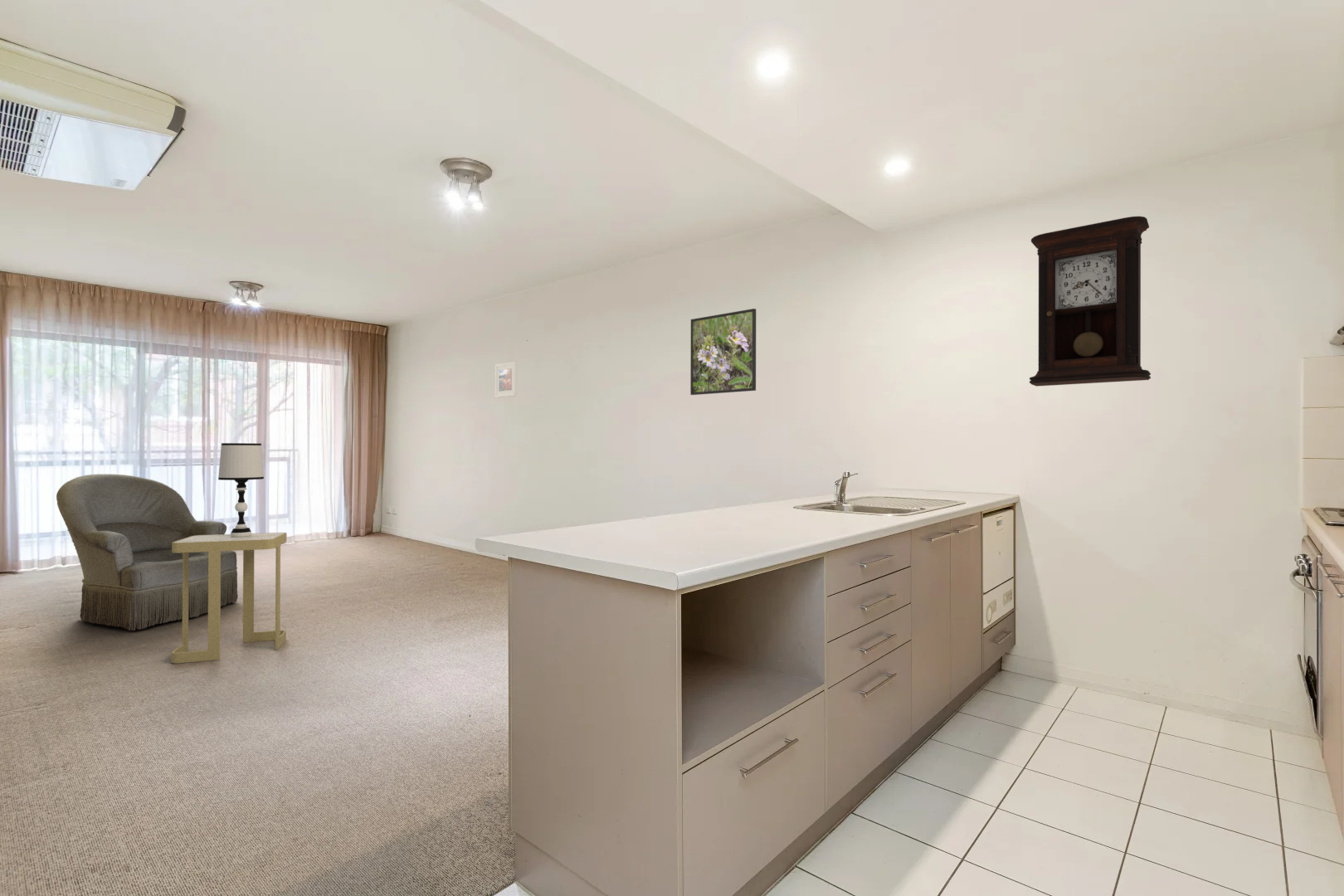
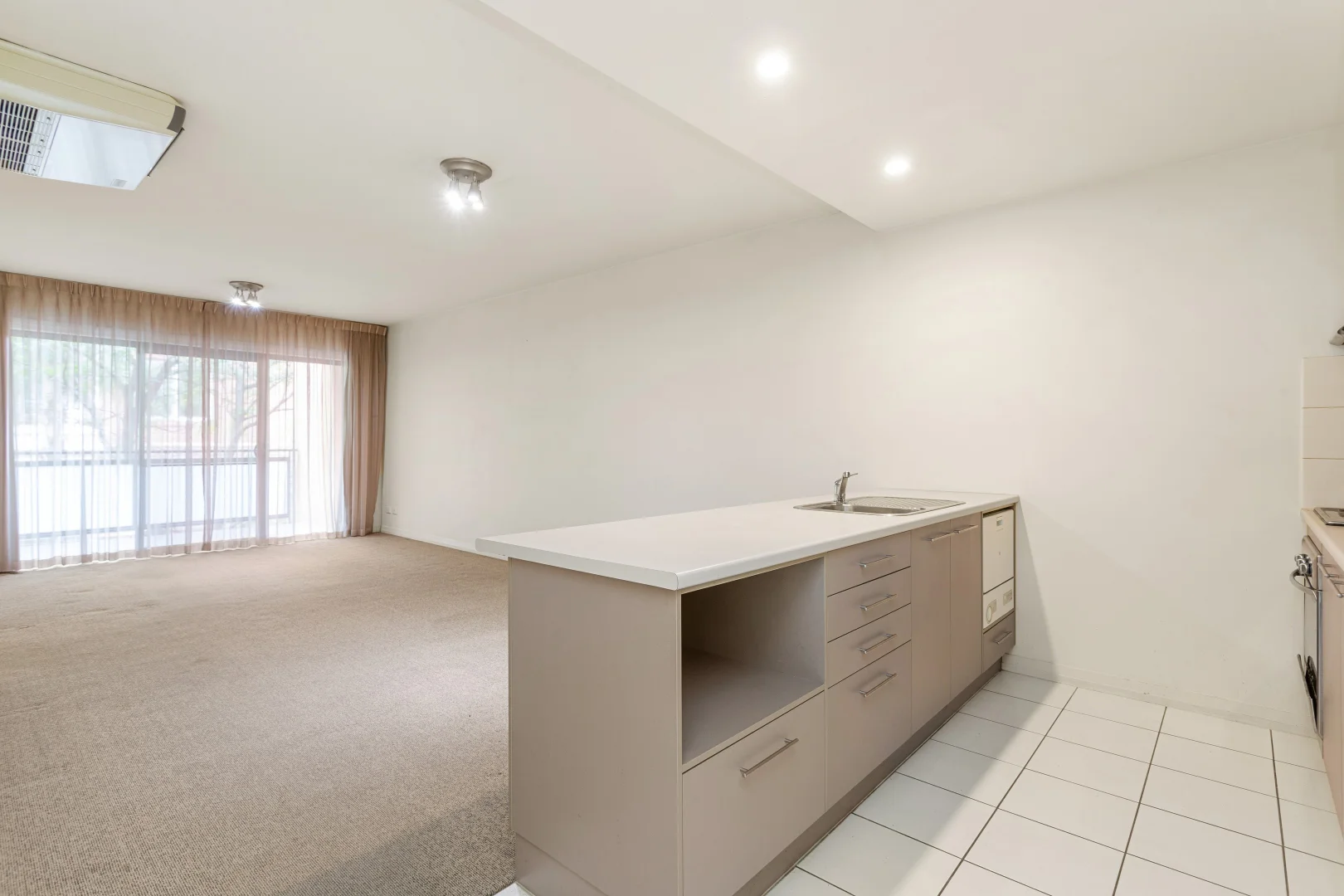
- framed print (722, 353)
- armchair (152, 543)
- table lamp (241, 489)
- side table (243, 593)
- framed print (505, 380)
- pendulum clock (1087, 305)
